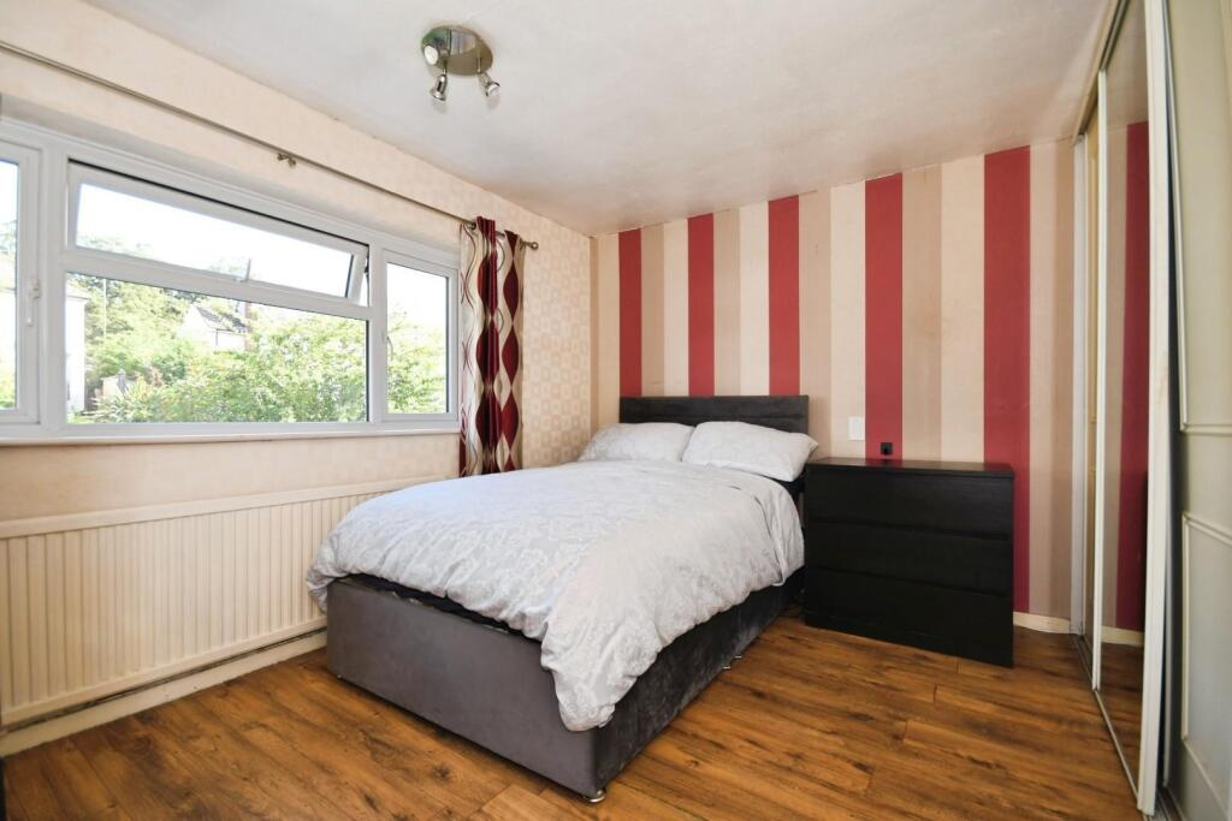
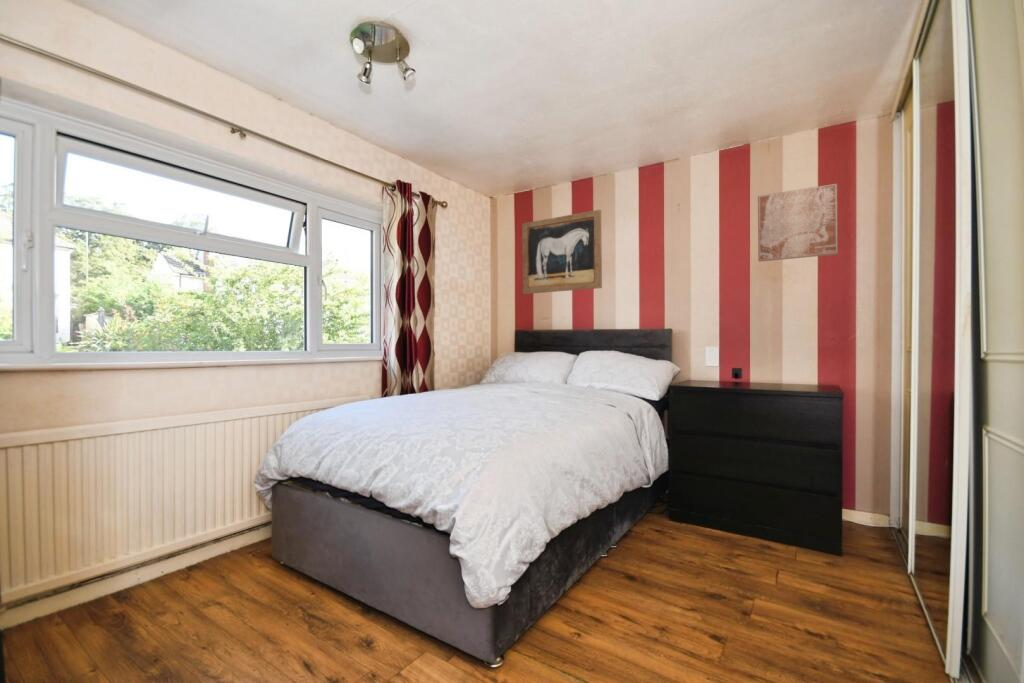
+ wall art (560, 254)
+ wall art (796, 224)
